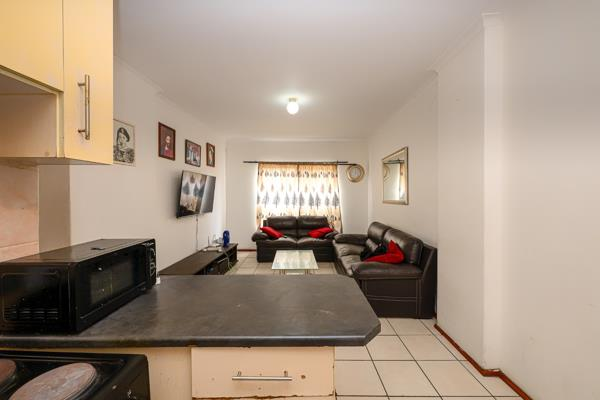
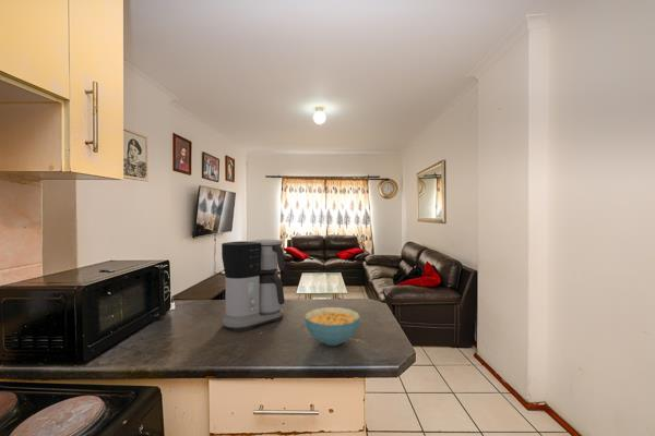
+ coffee maker (257, 281)
+ cereal bowl (332, 328)
